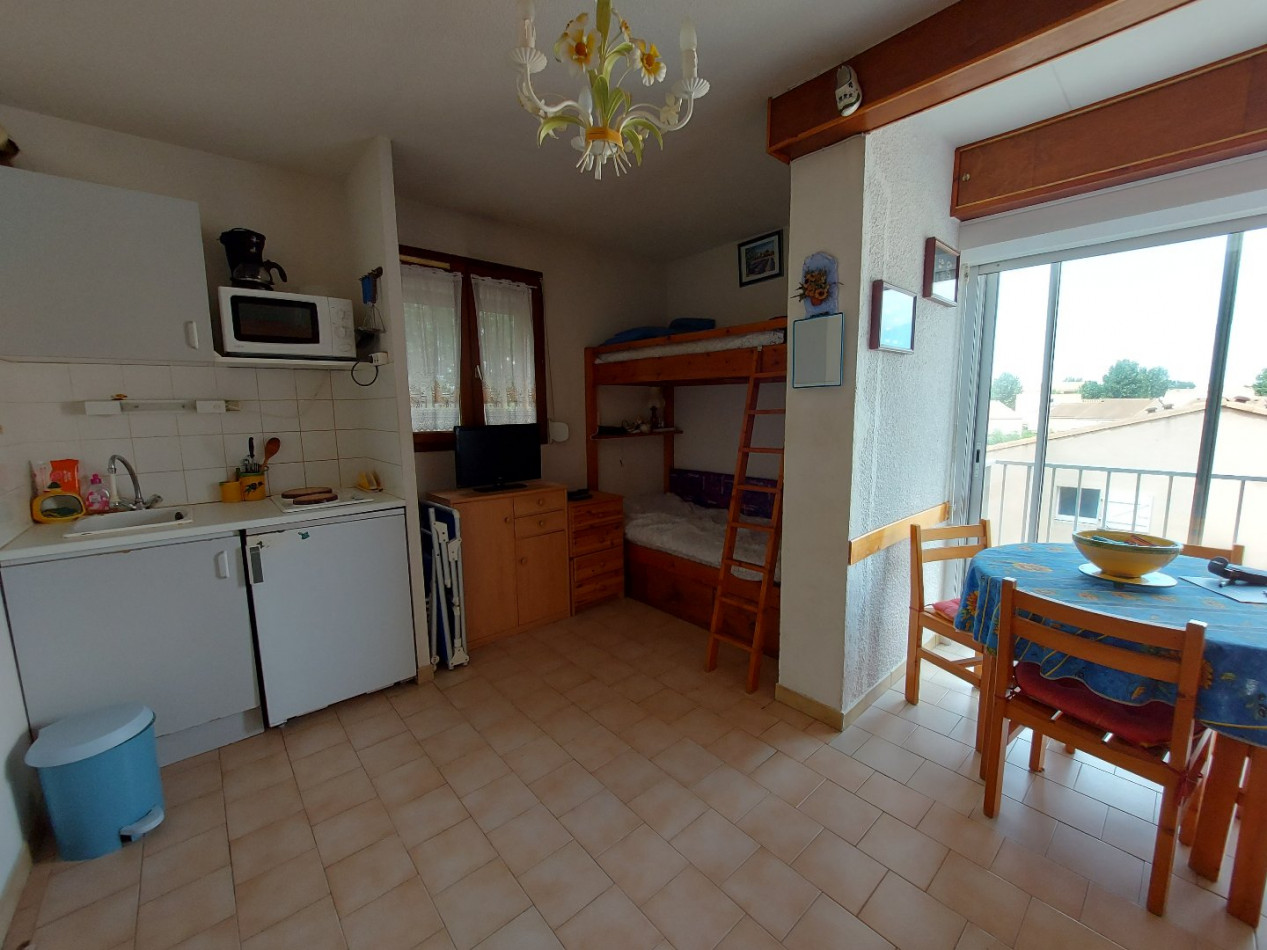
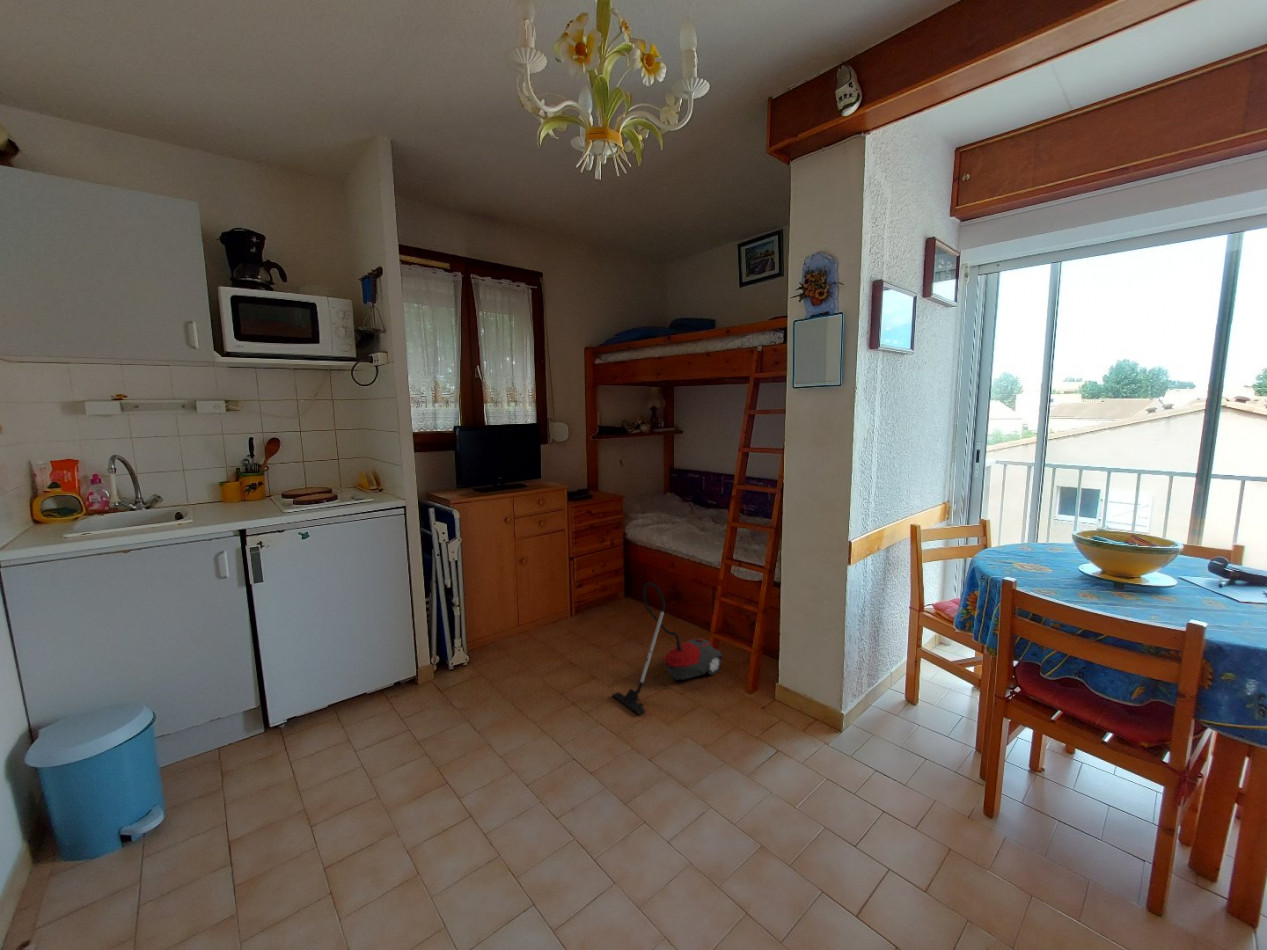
+ vacuum cleaner (665, 631)
